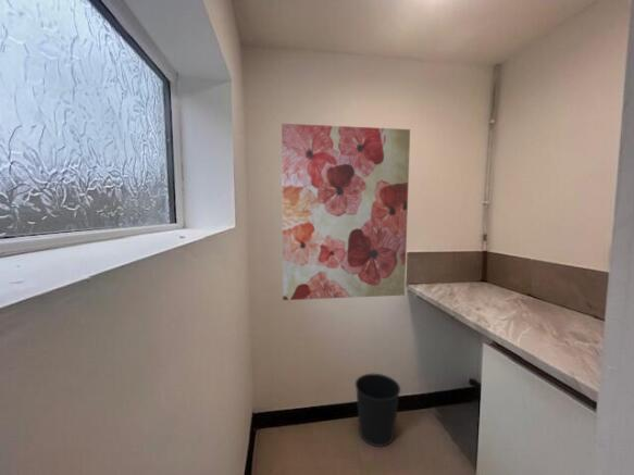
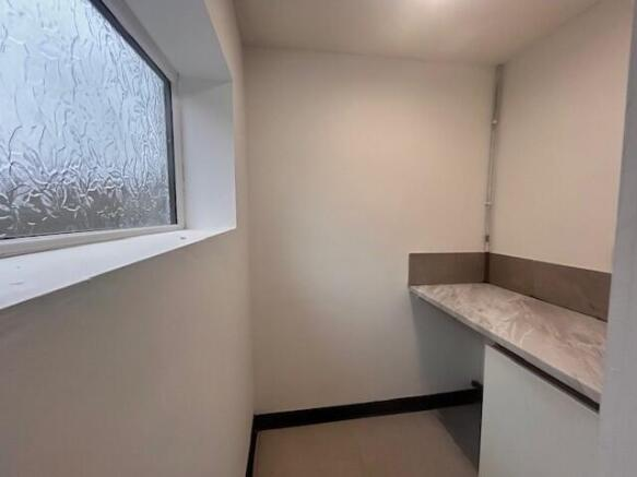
- wastebasket (376, 409)
- wall art (346, 214)
